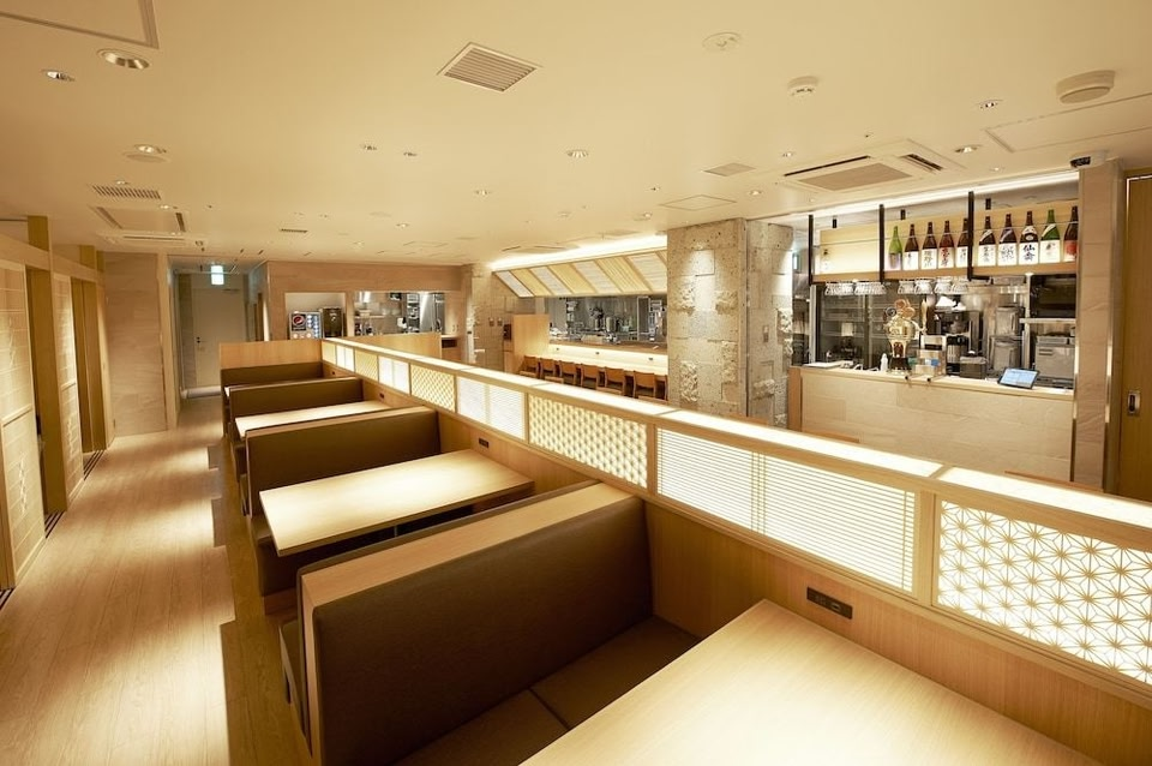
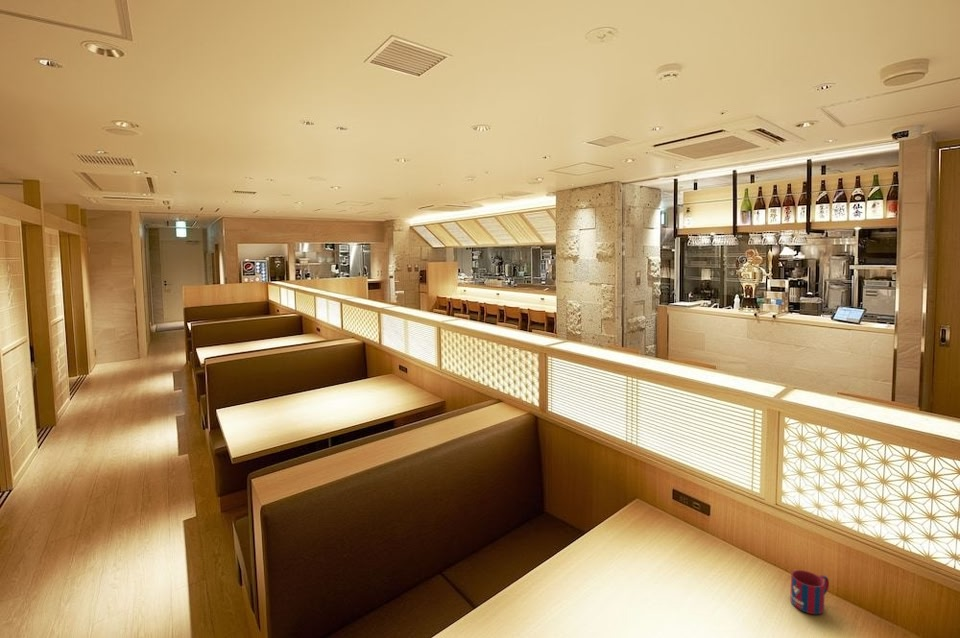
+ mug (813, 590)
